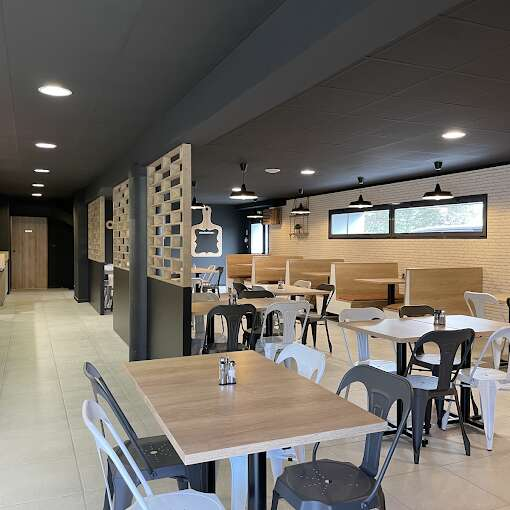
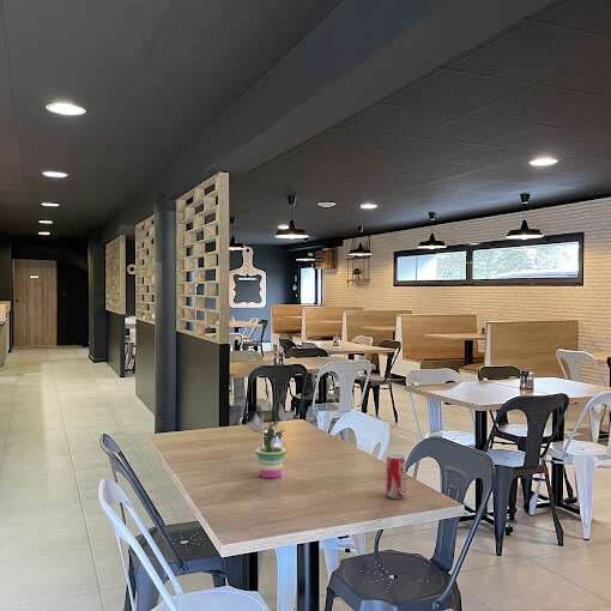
+ beverage can (395, 476)
+ potted plant (270, 428)
